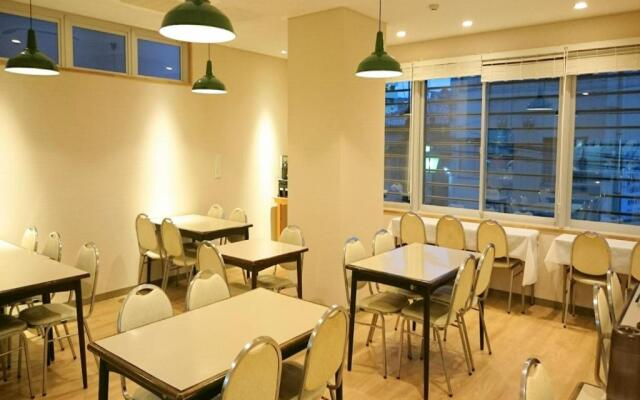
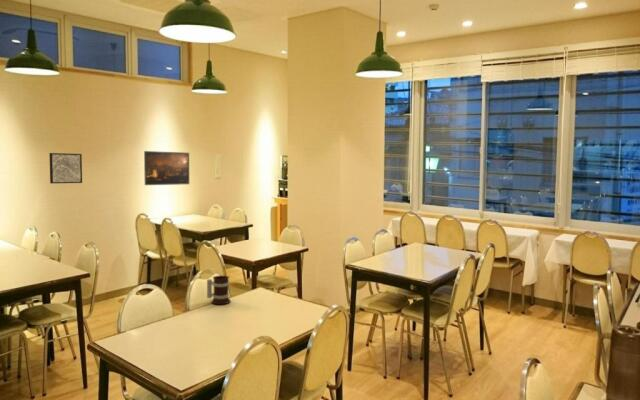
+ wall art (66, 168)
+ mug (219, 289)
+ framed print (167, 168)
